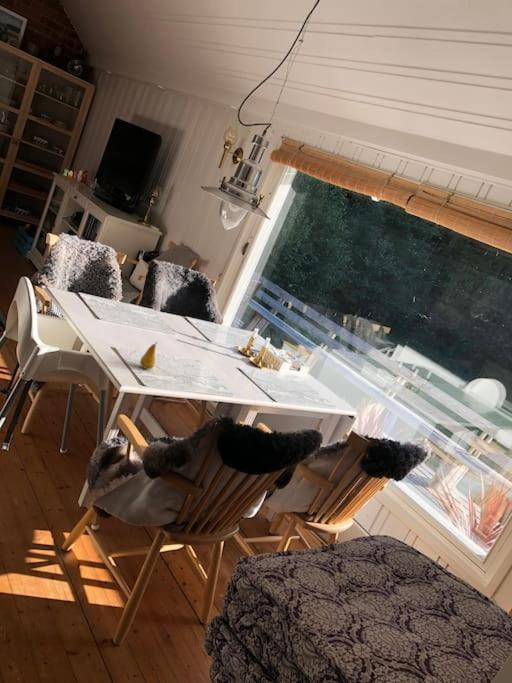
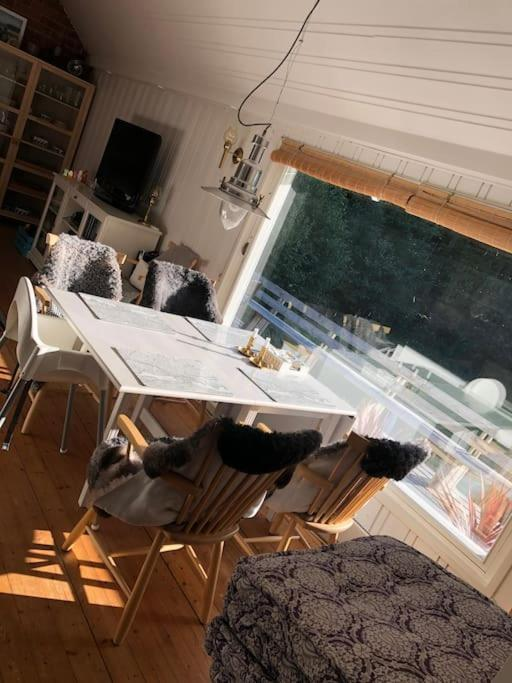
- fruit (150, 354)
